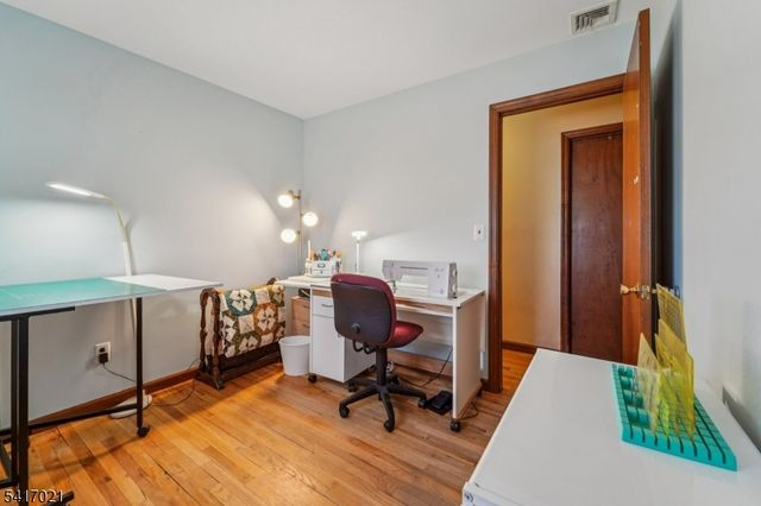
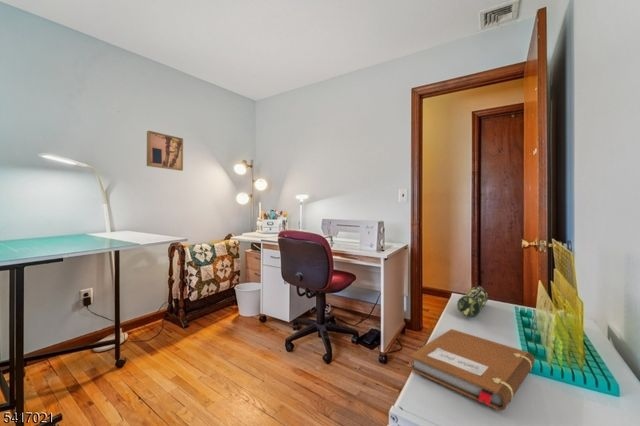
+ wall art (165, 151)
+ pencil case (473, 300)
+ notebook (471, 362)
